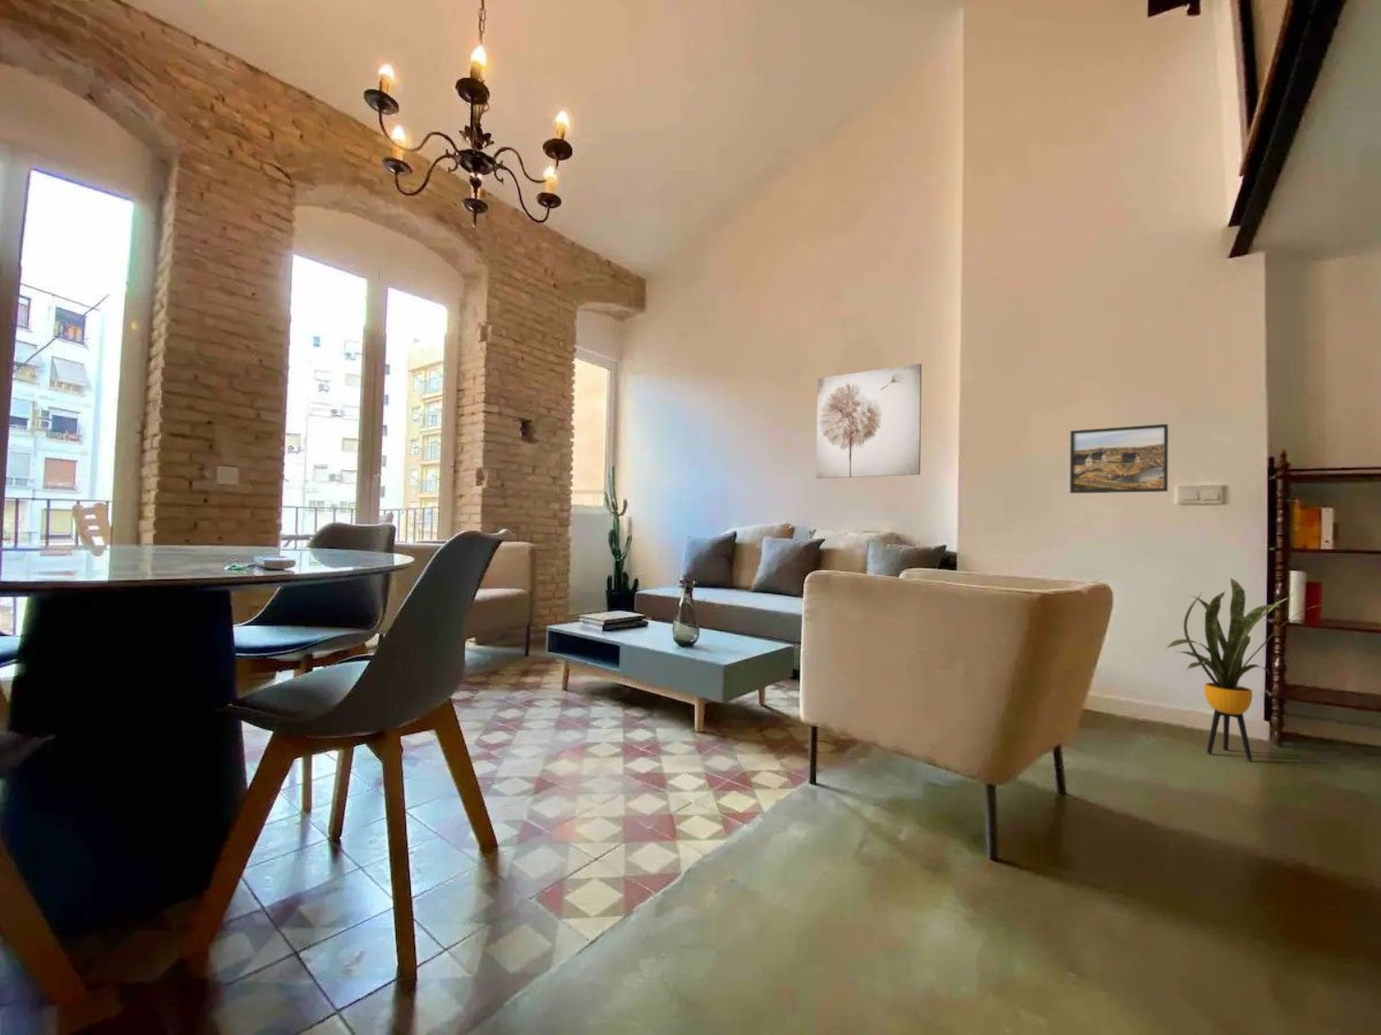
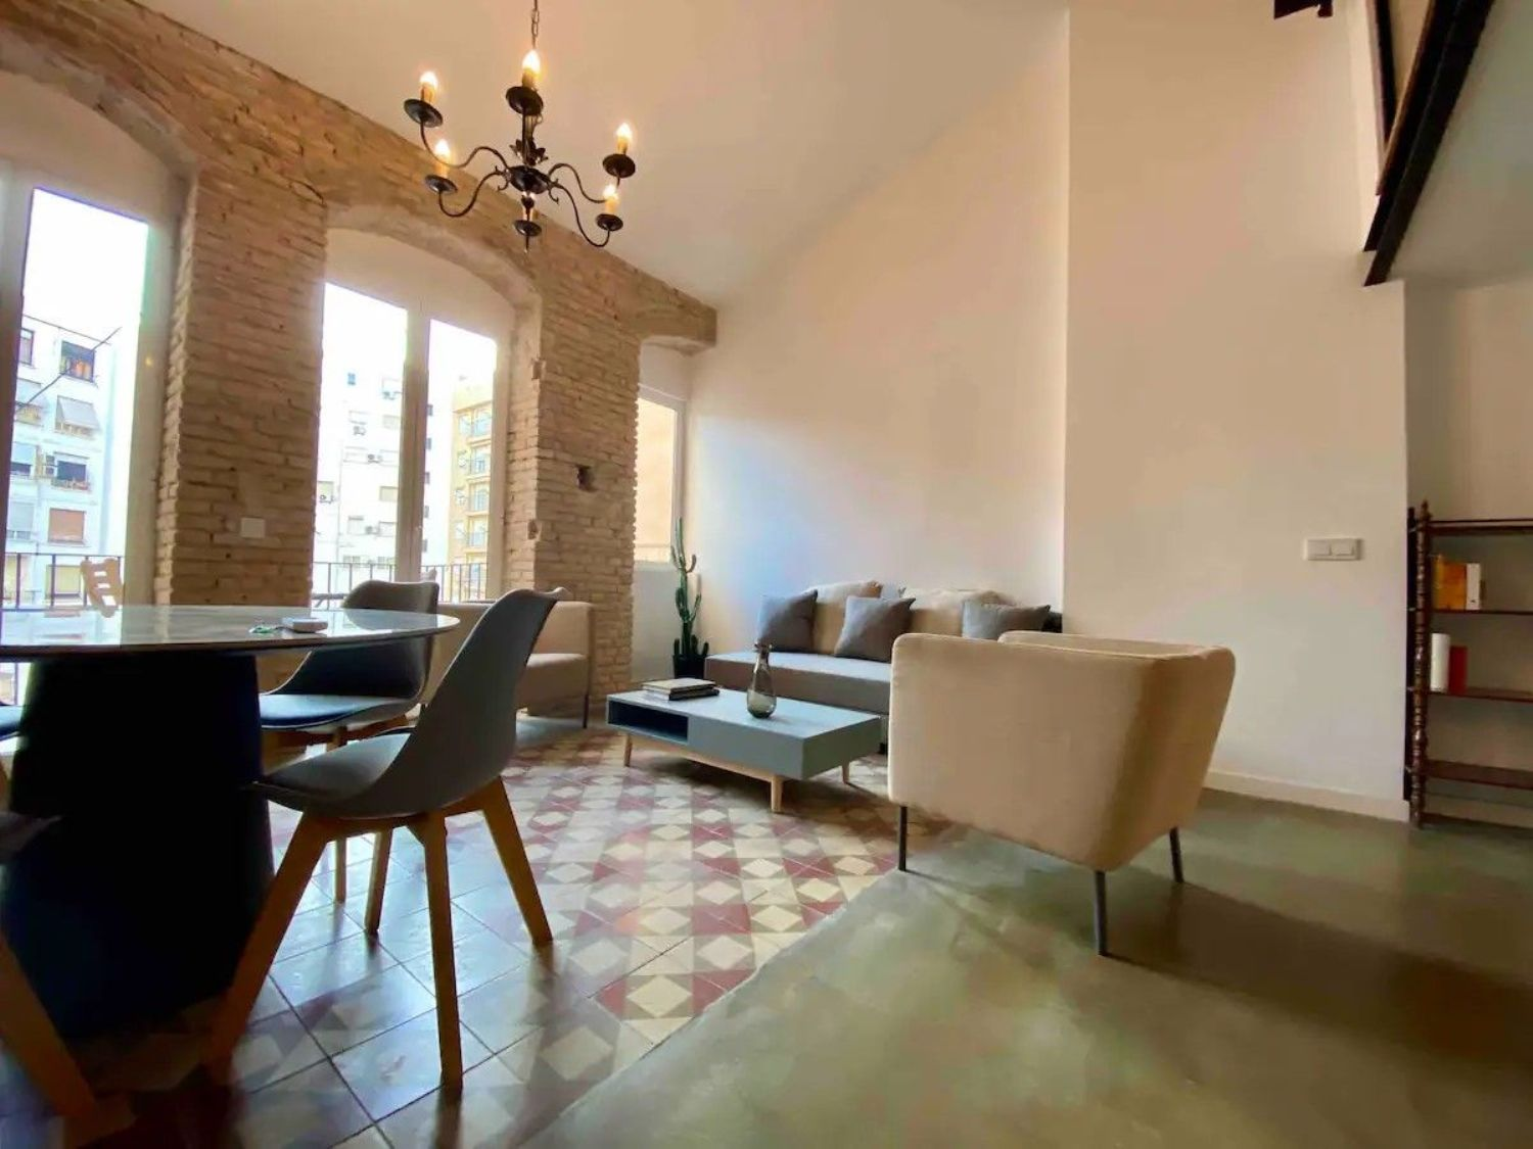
- house plant (1237, 668)
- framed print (1117, 460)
- wall art (866, 423)
